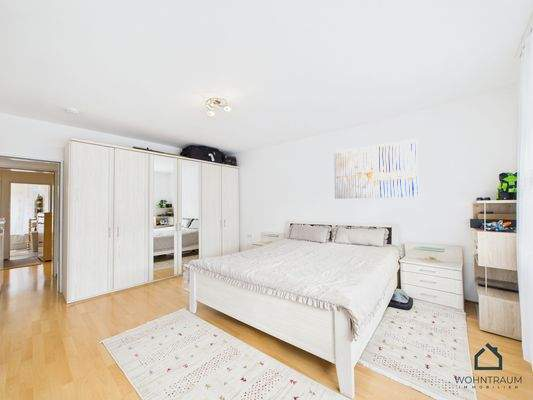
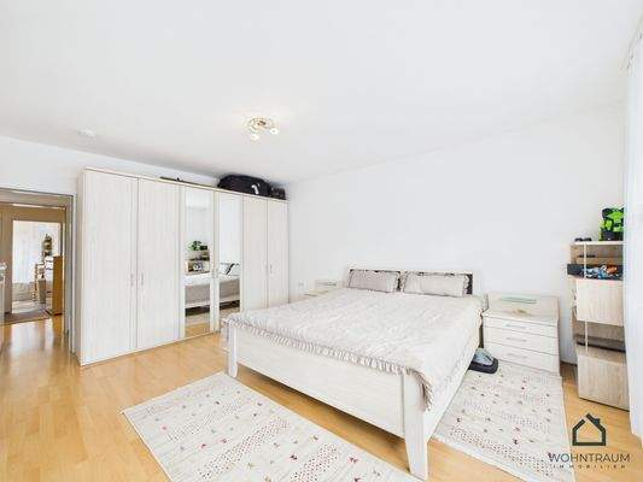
- wall art (371, 172)
